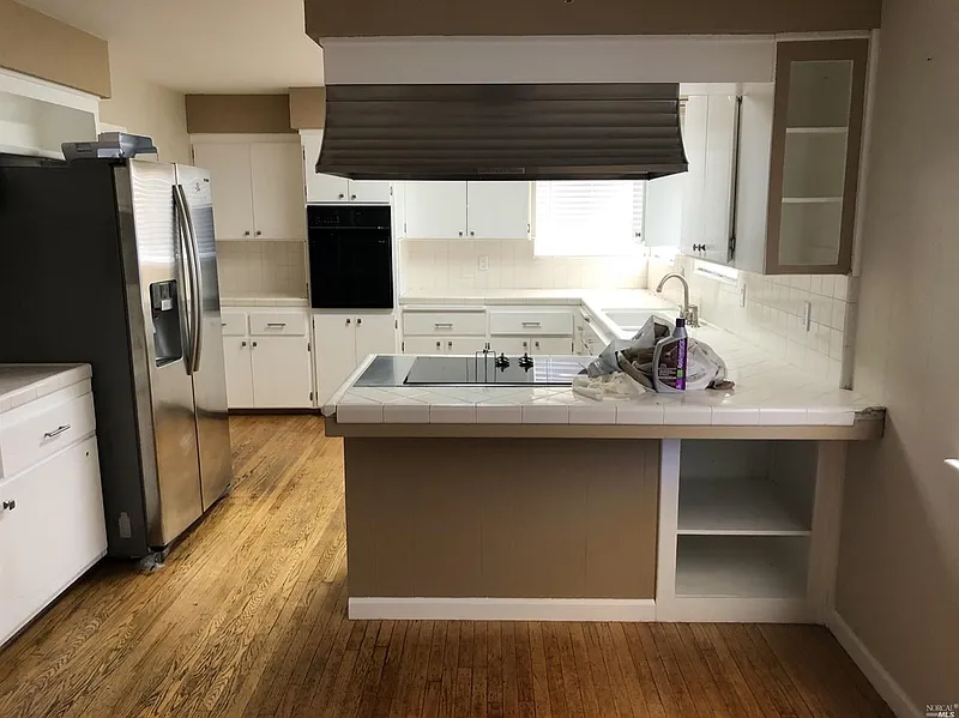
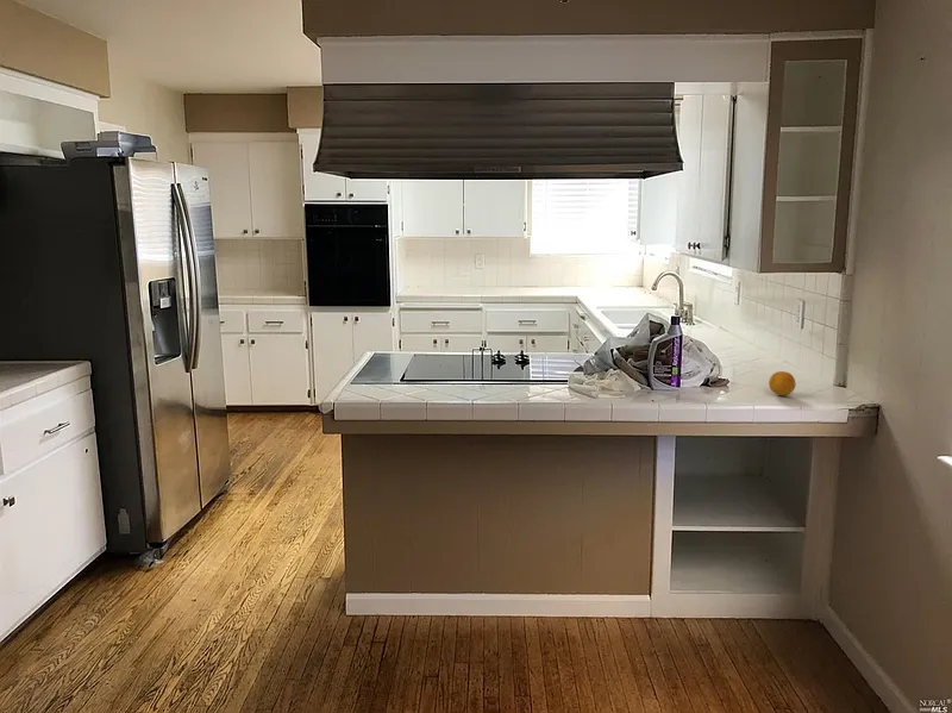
+ fruit (782, 383)
